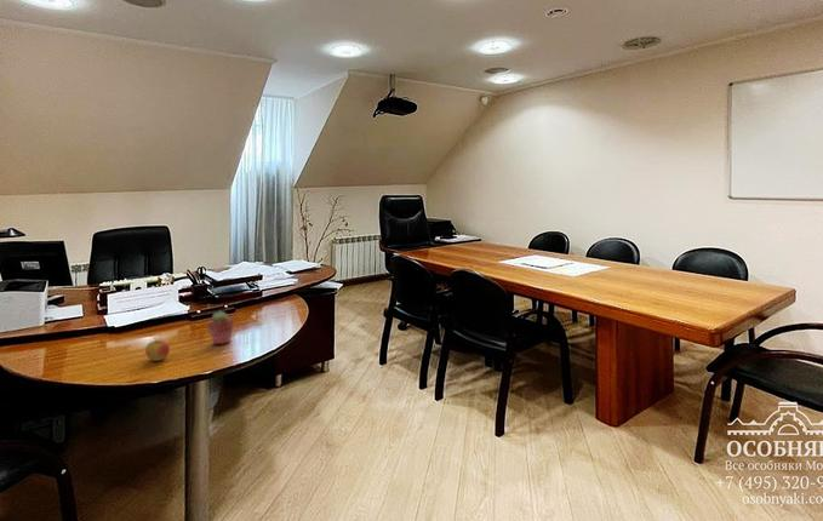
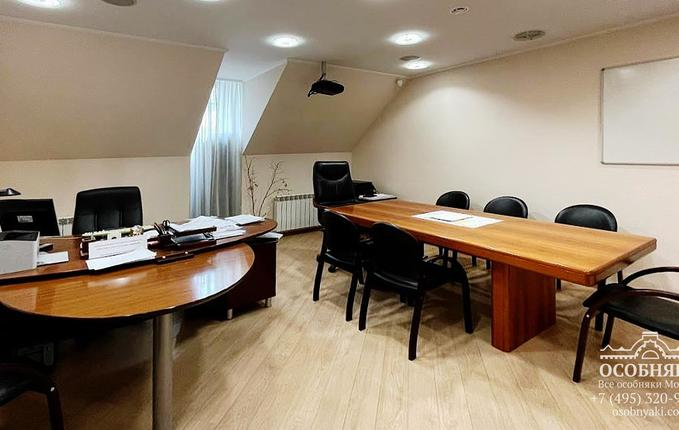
- apple (158, 348)
- potted succulent (221, 326)
